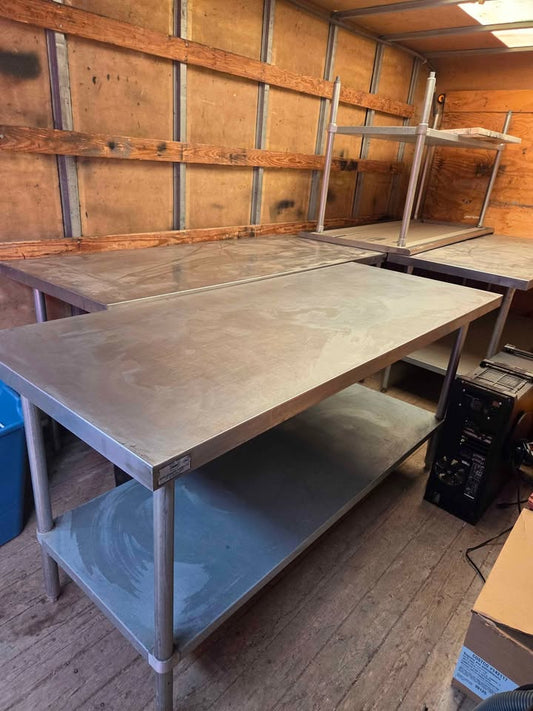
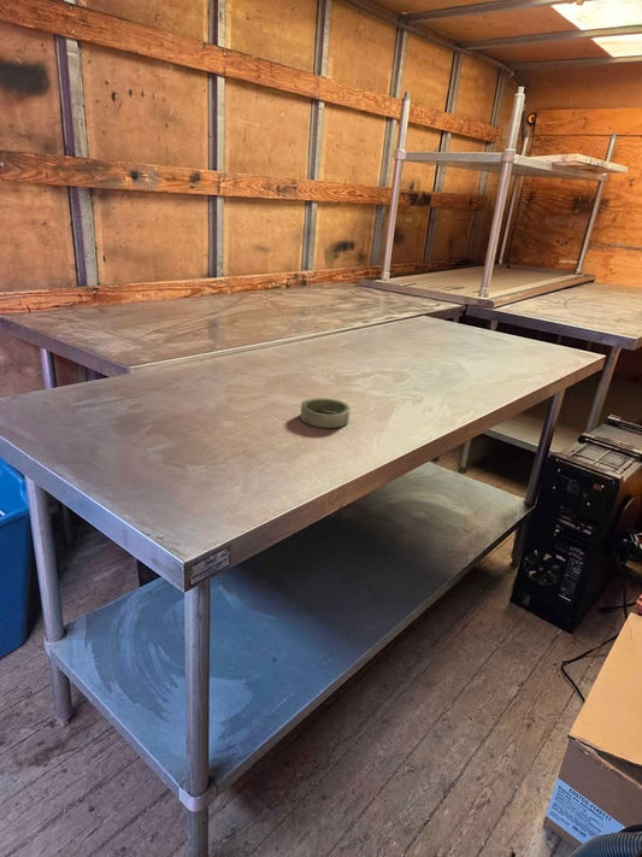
+ adhesive tape (324, 413)
